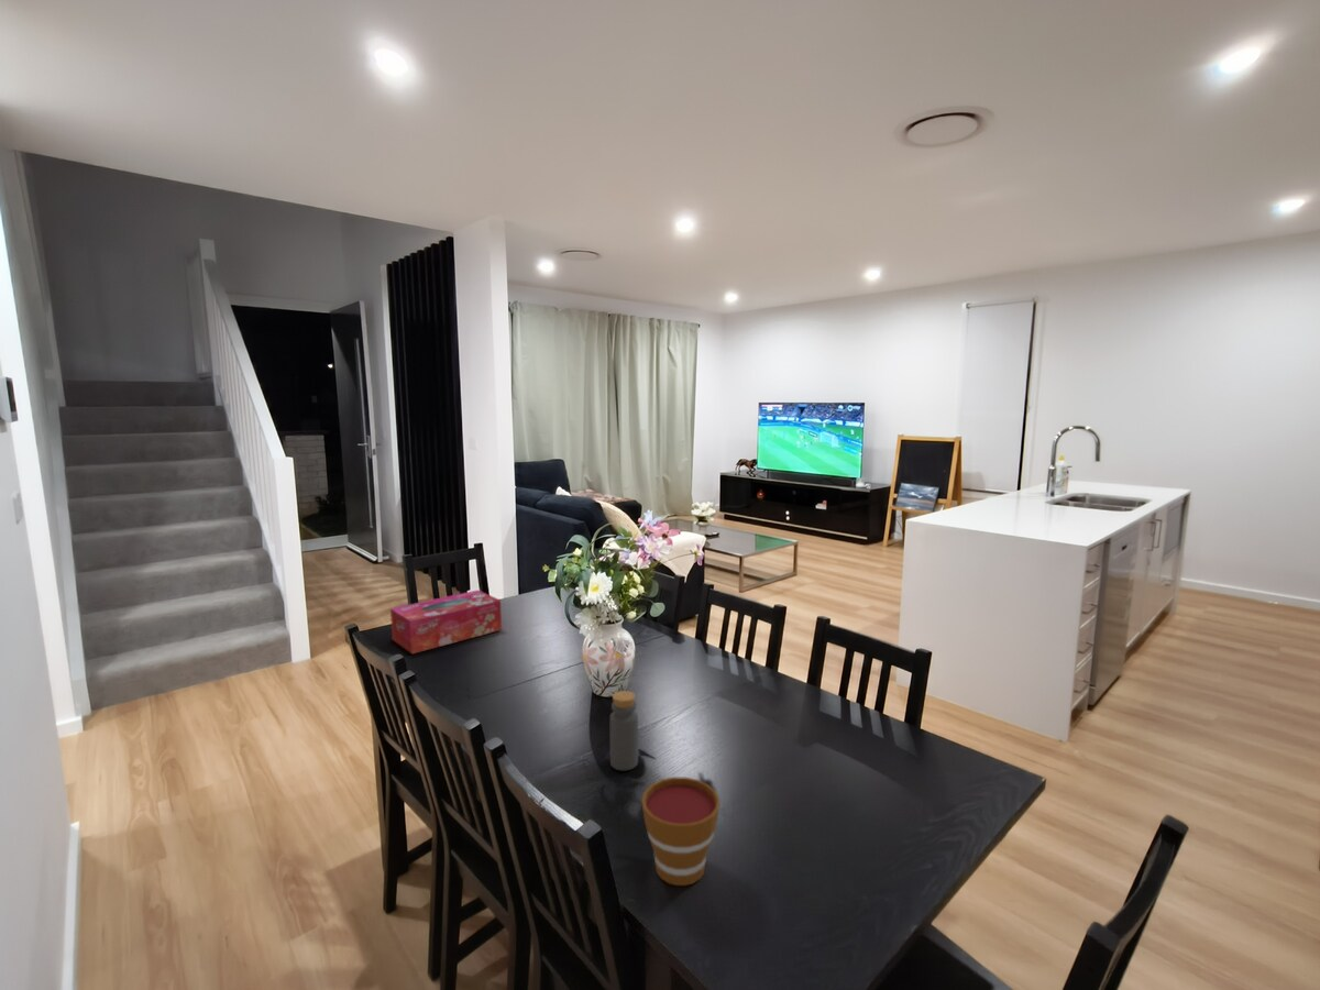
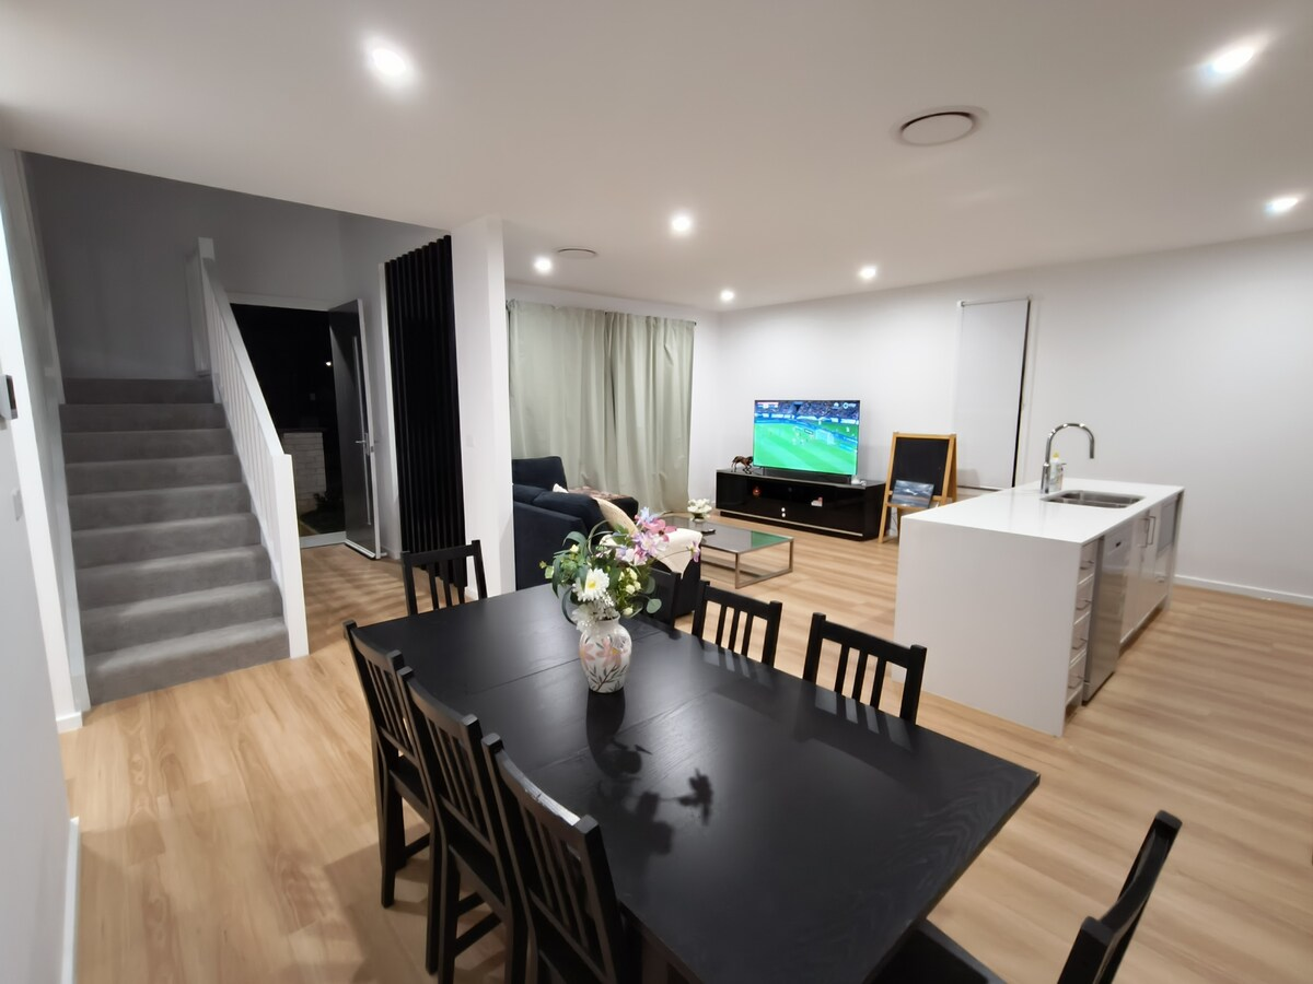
- cup (675, 829)
- tissue box (447, 619)
- bottle (624, 729)
